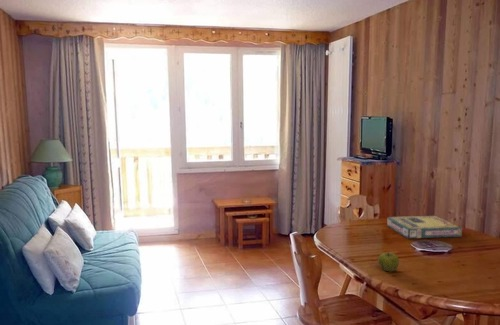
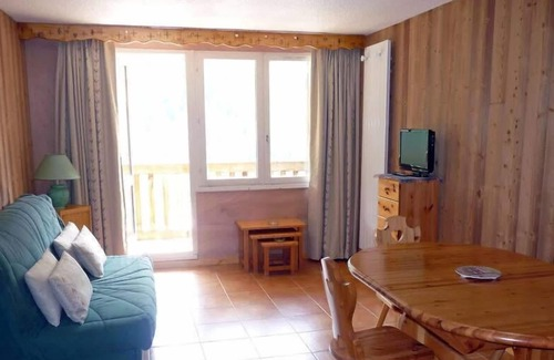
- apple (388, 261)
- video game box (422, 226)
